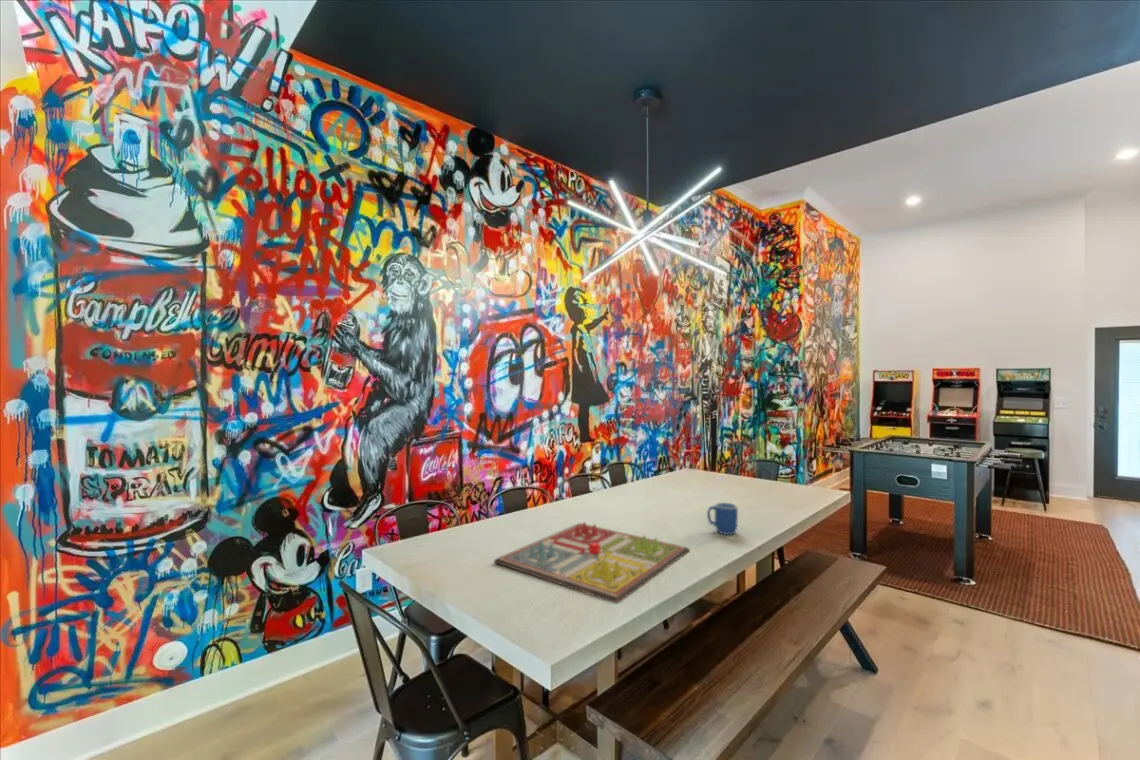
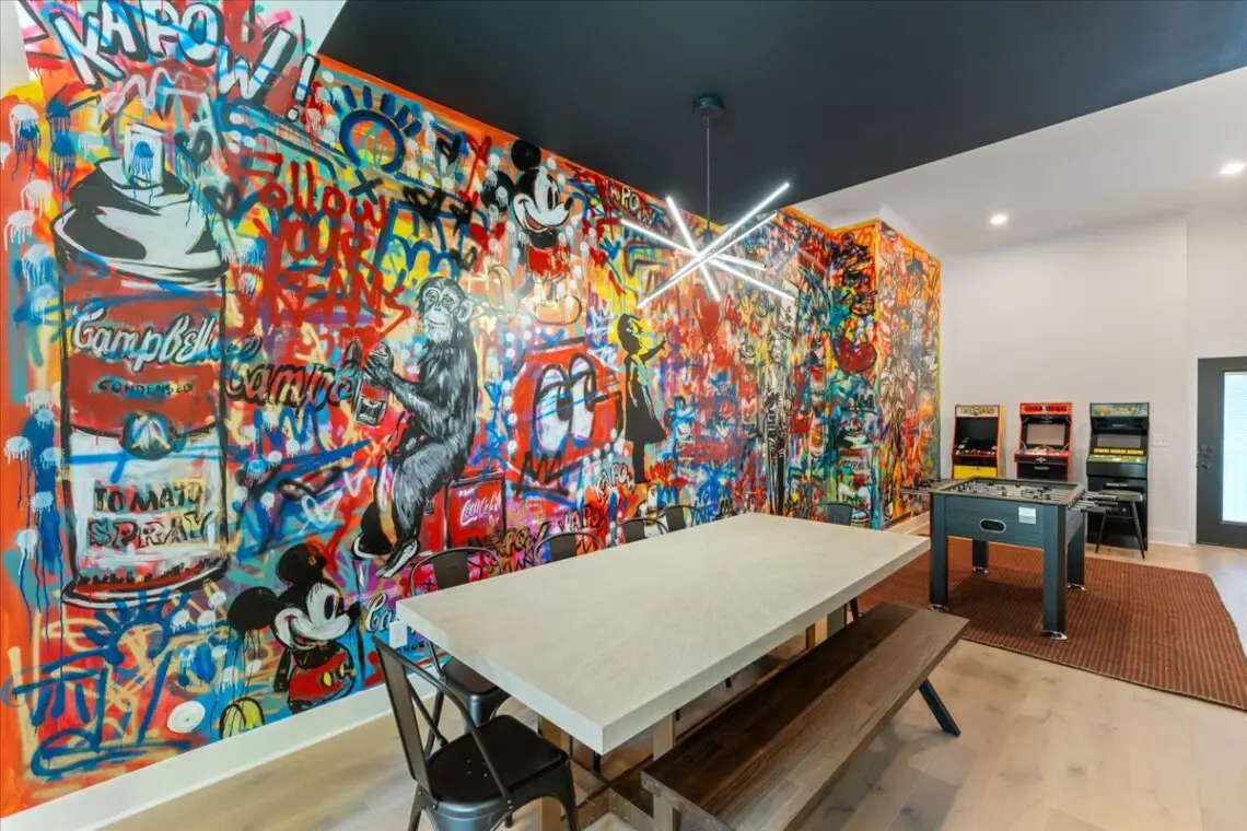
- gameboard (594, 548)
- mug (723, 518)
